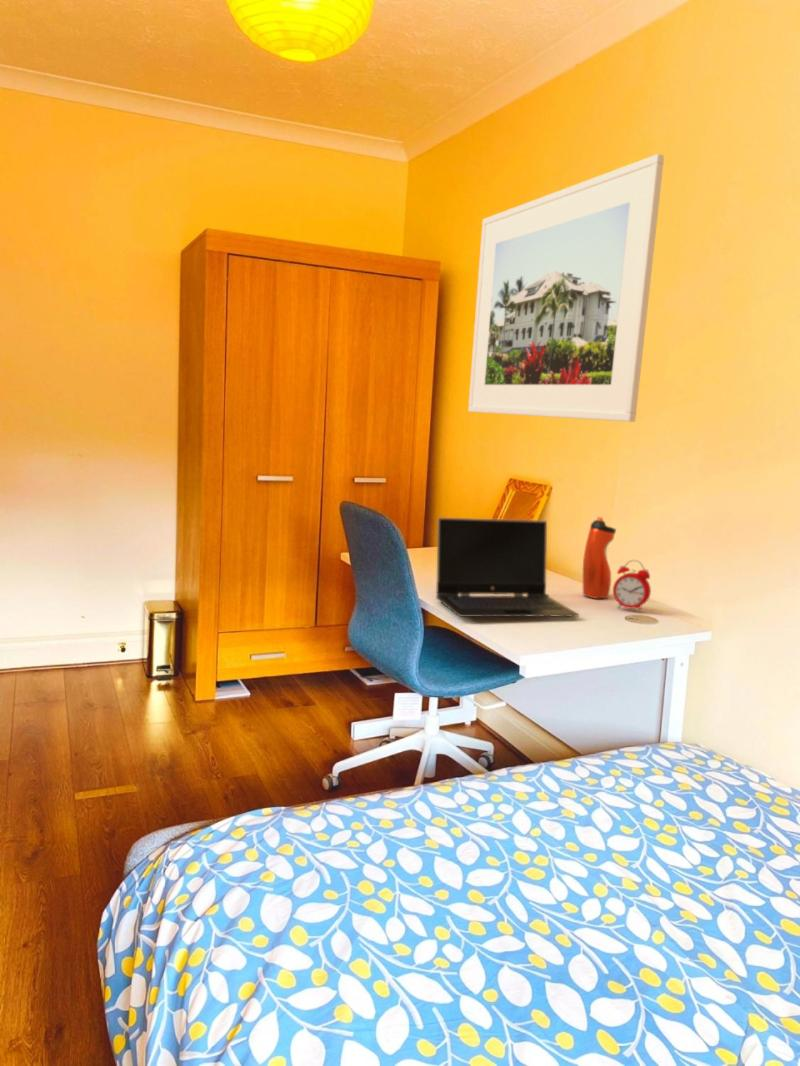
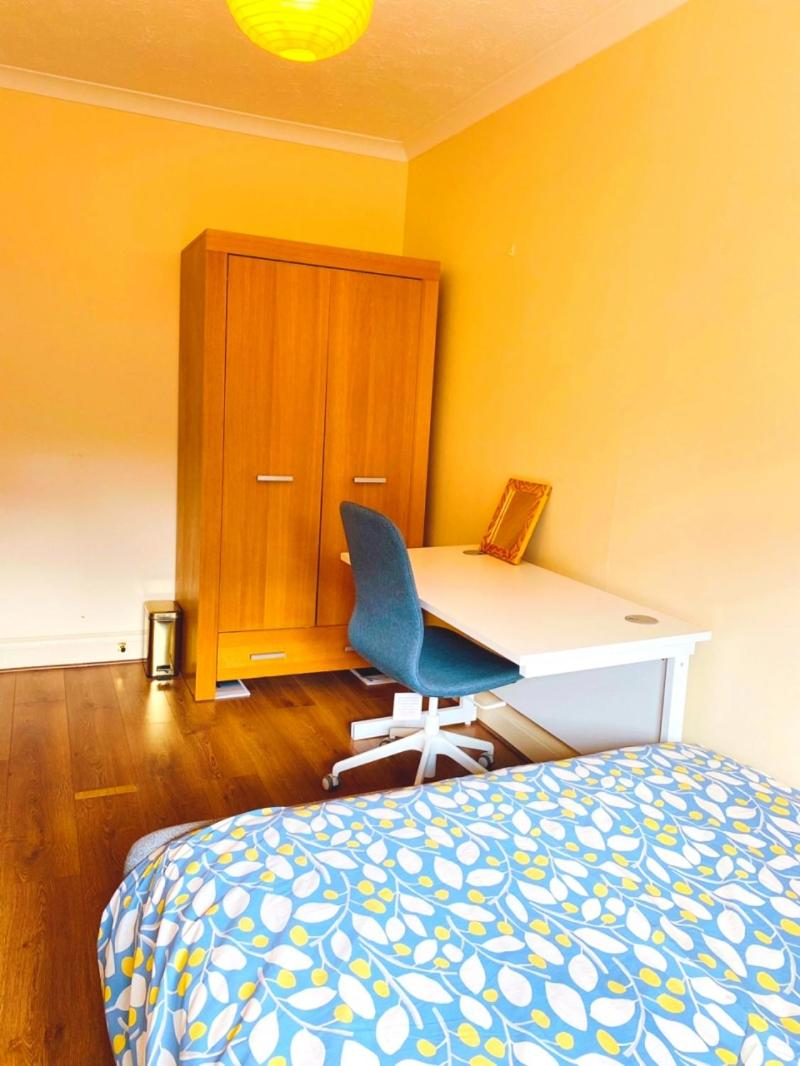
- laptop computer (506, 567)
- water bottle (598, 557)
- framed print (548, 306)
- alarm clock (632, 584)
